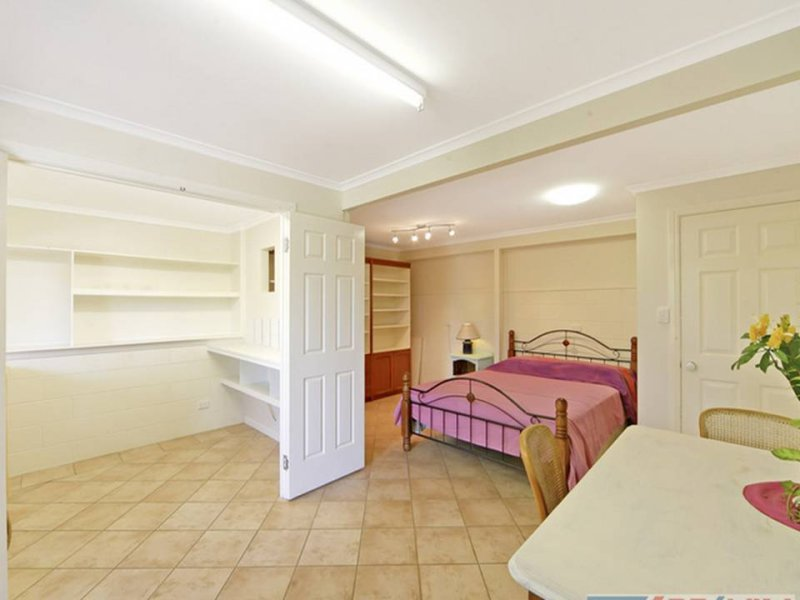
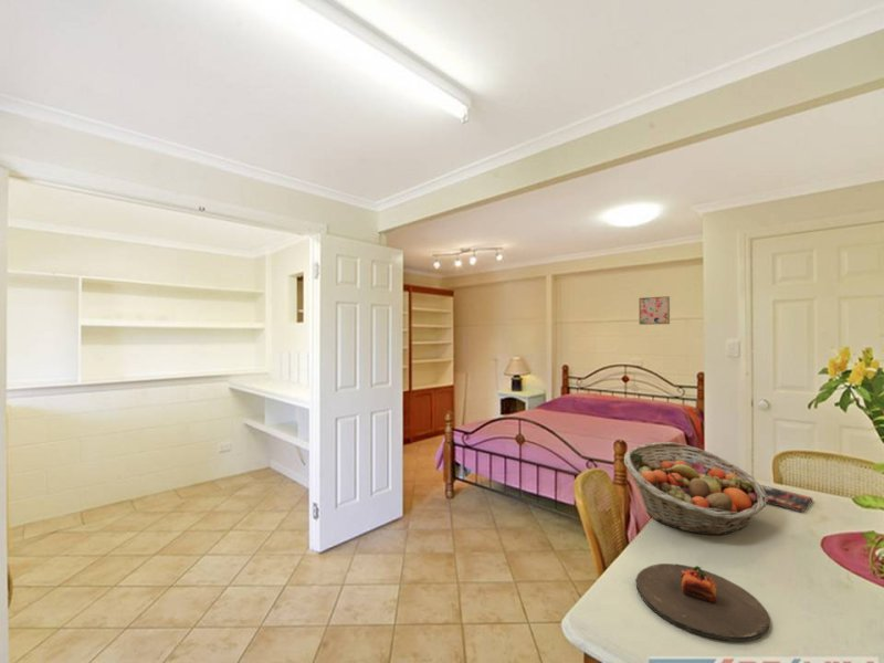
+ wall art (653, 311)
+ book (766, 494)
+ fruit basket (691, 484)
+ plate (697, 582)
